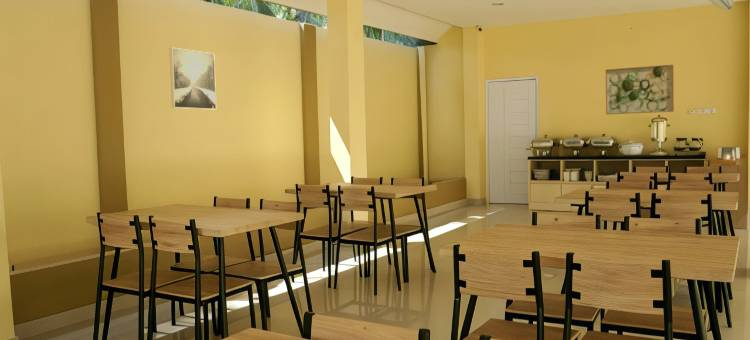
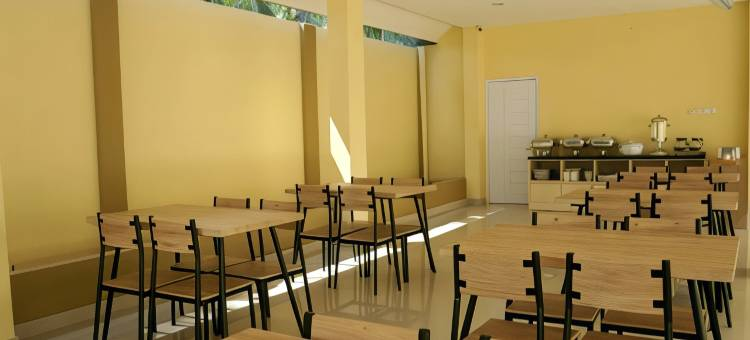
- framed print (193, 79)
- wall art (638, 90)
